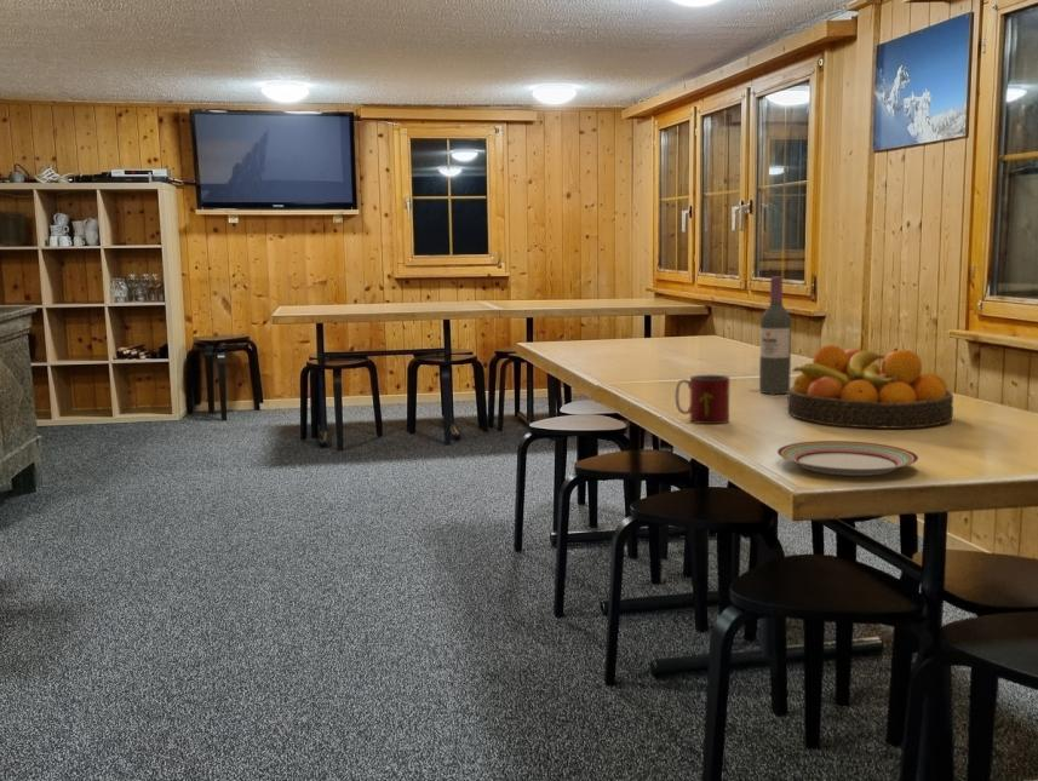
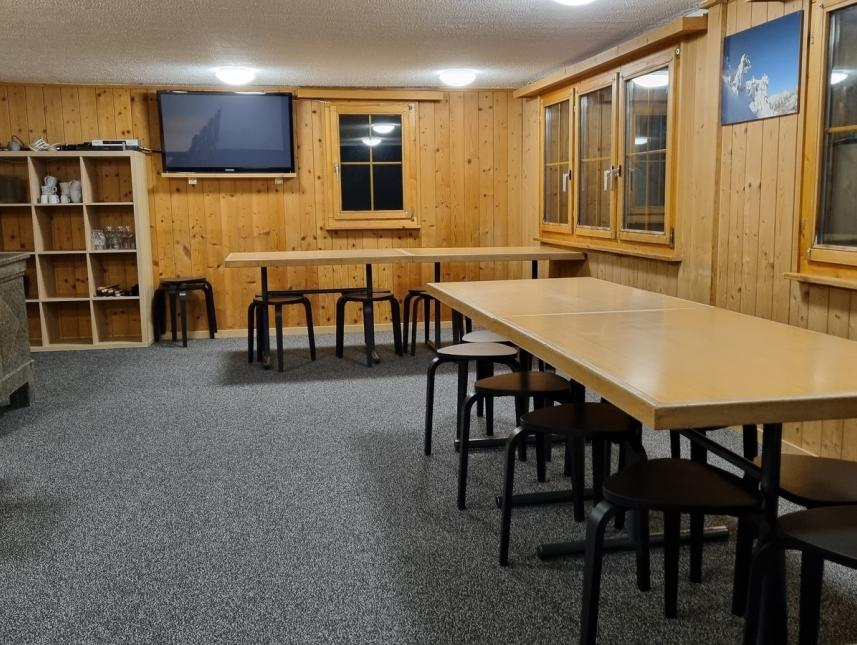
- mug (701, 398)
- plate (845, 459)
- fruit bowl (868, 380)
- wine bottle (775, 334)
